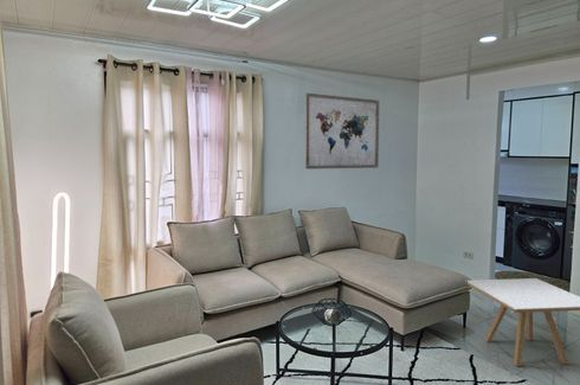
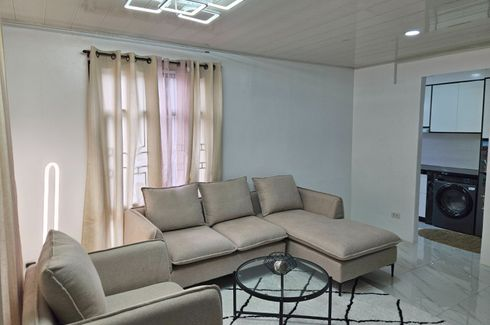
- side table (524, 321)
- wall art (343, 133)
